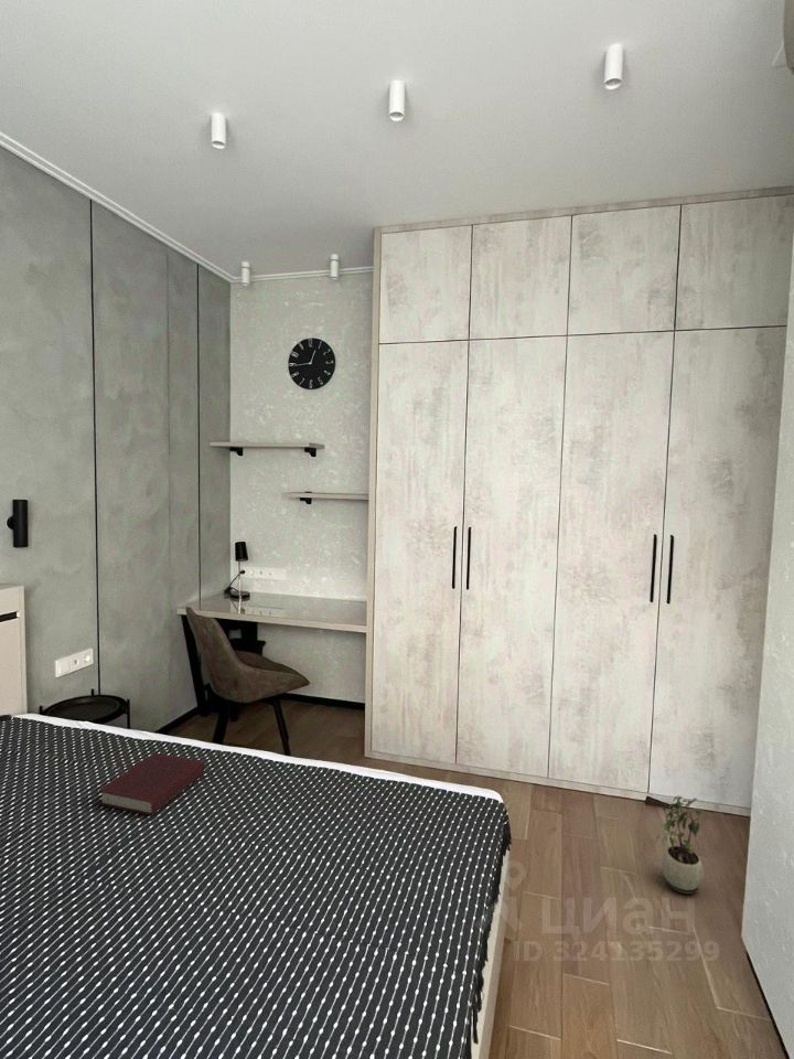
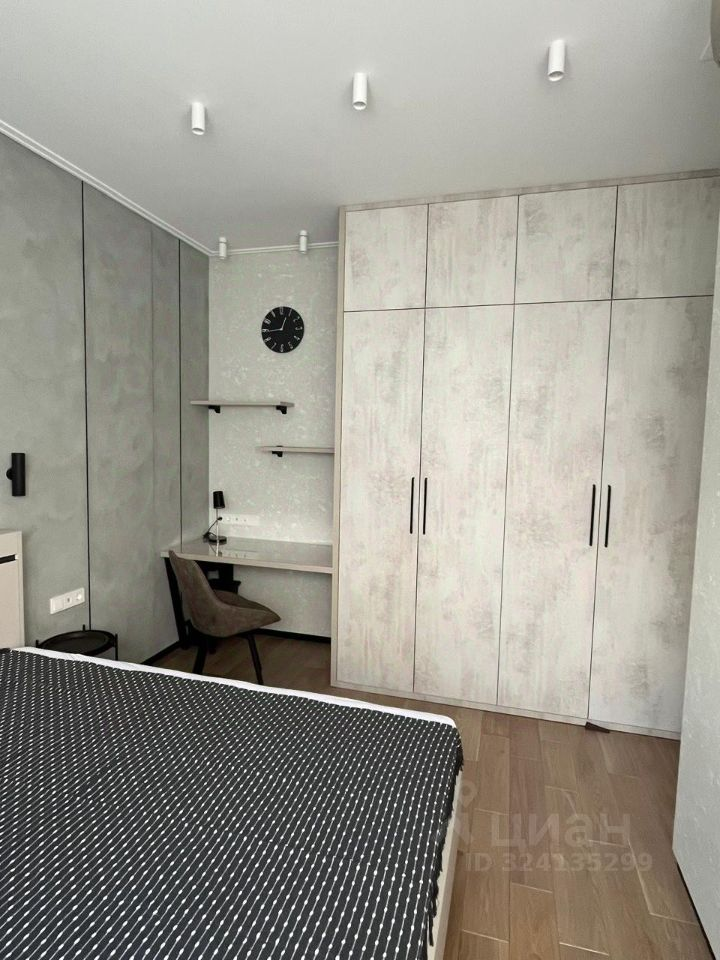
- potted plant (679, 844)
- book (153, 781)
